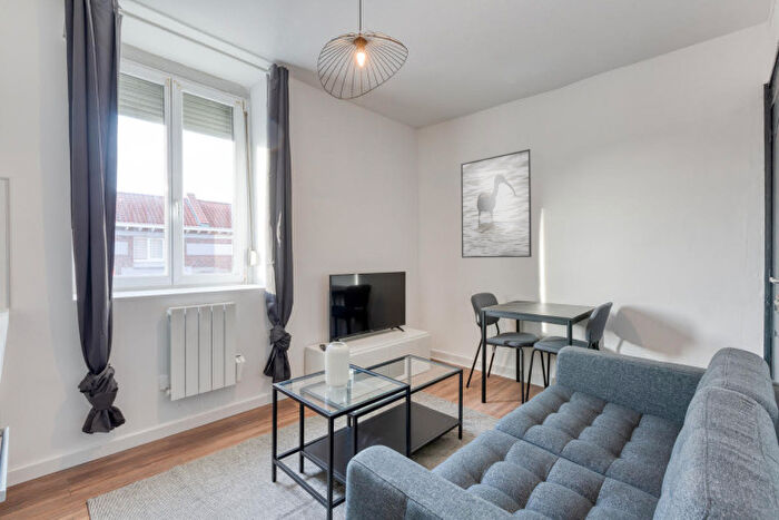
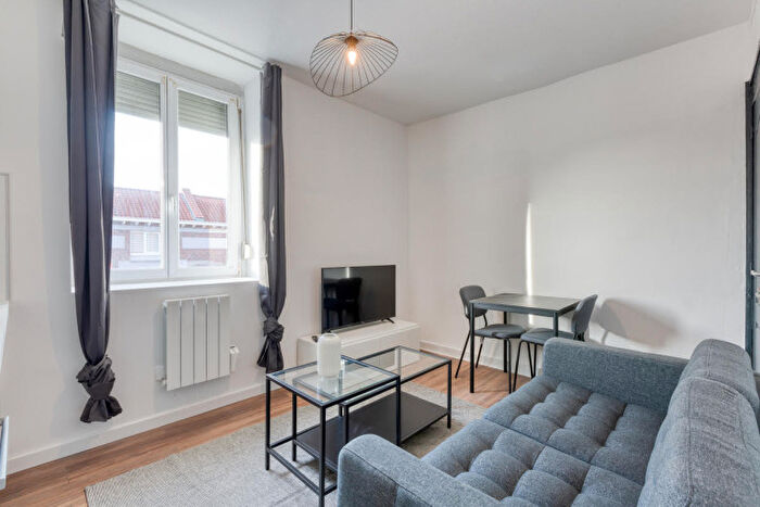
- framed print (493, 207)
